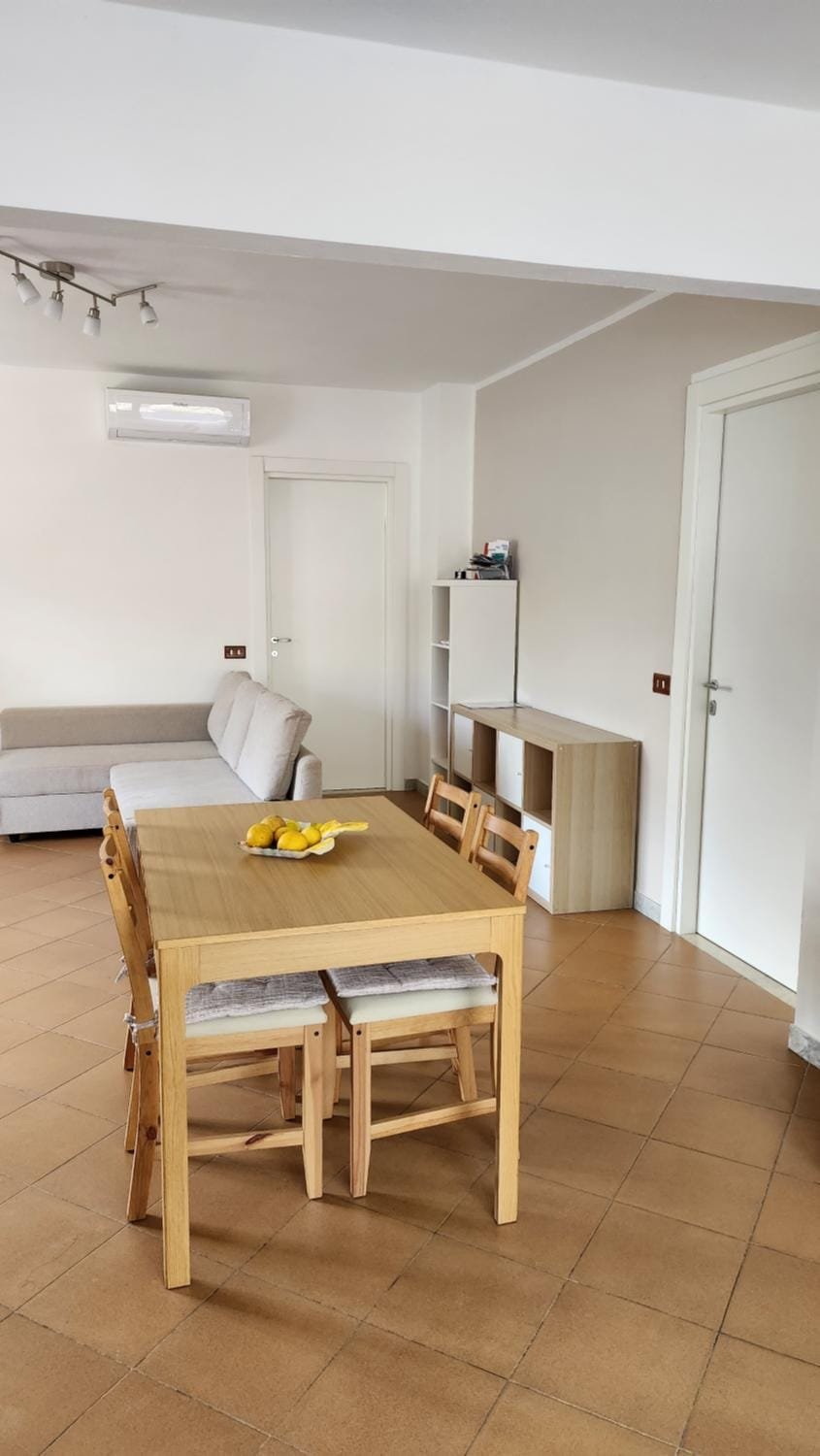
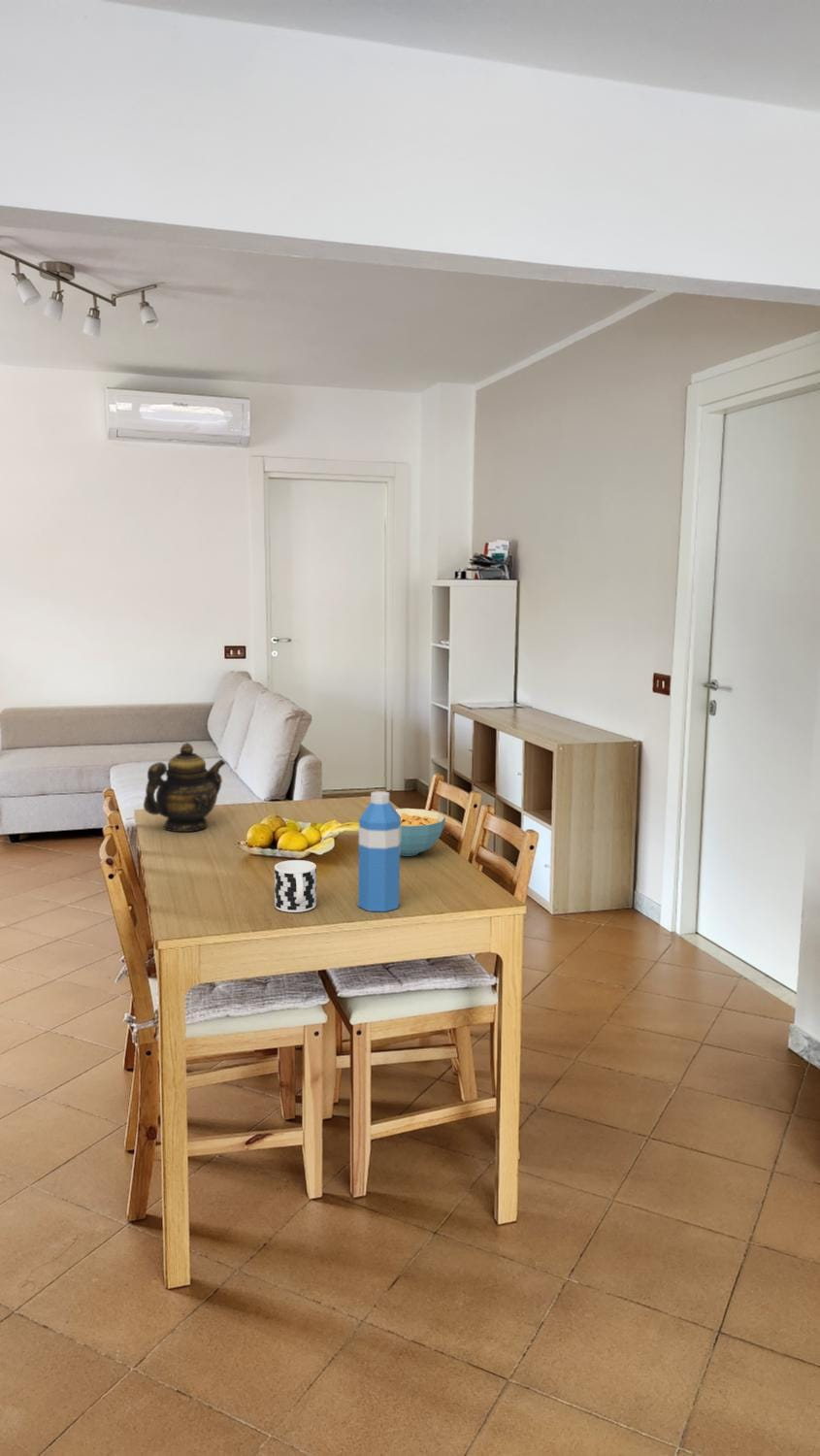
+ cup (296, 887)
+ water bottle (379, 849)
+ teapot (184, 785)
+ cereal bowl (407, 835)
